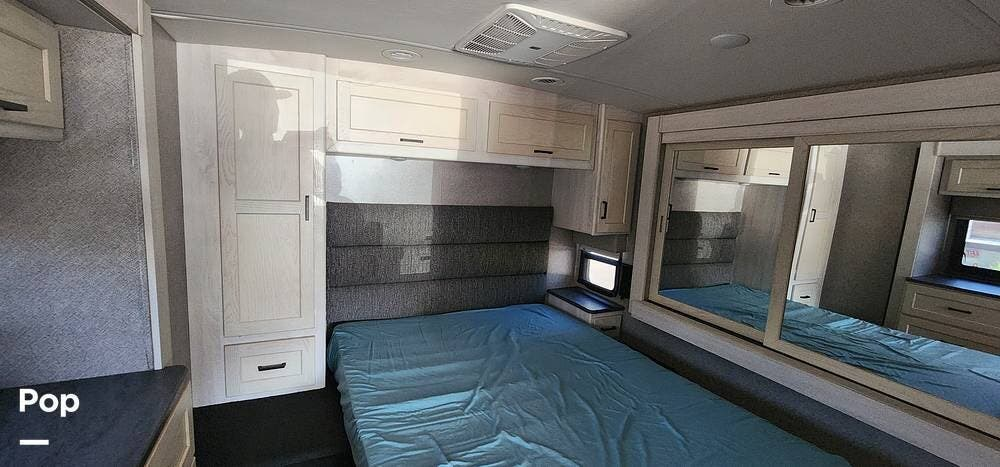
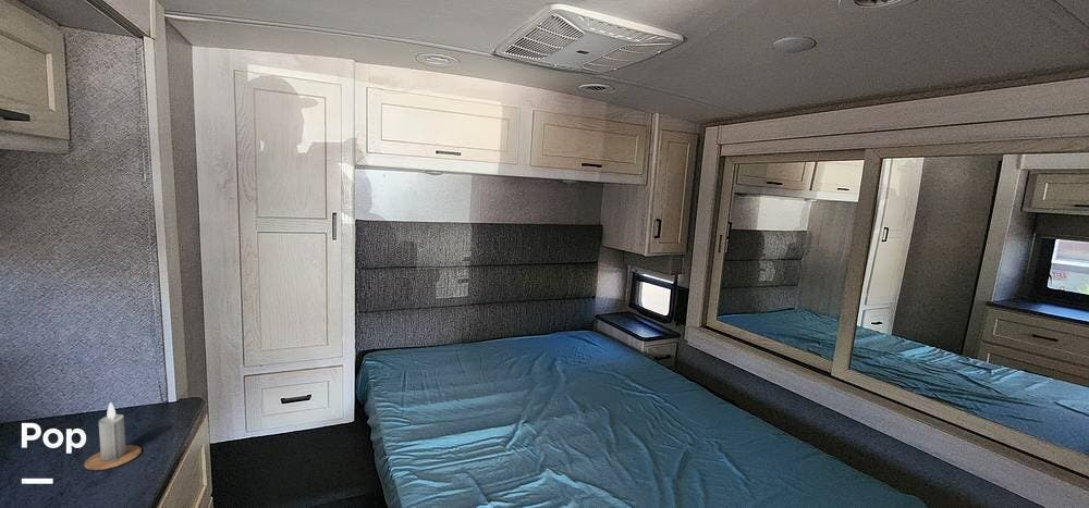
+ candle (111, 430)
